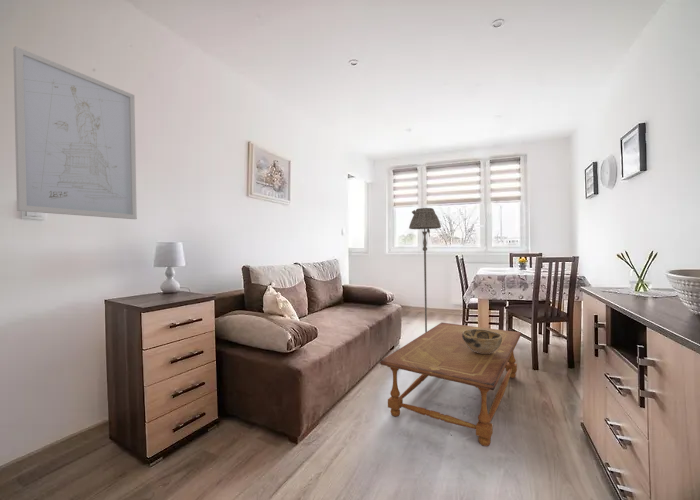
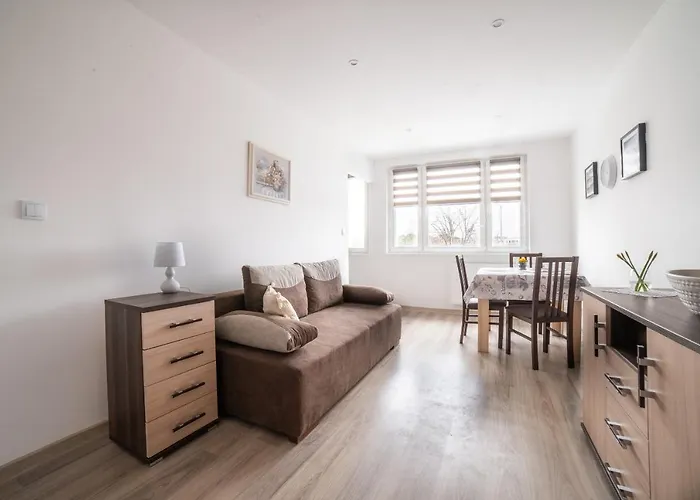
- wall art (83, 145)
- floor lamp (425, 278)
- decorative bowl (481, 342)
- coffee table (460, 369)
